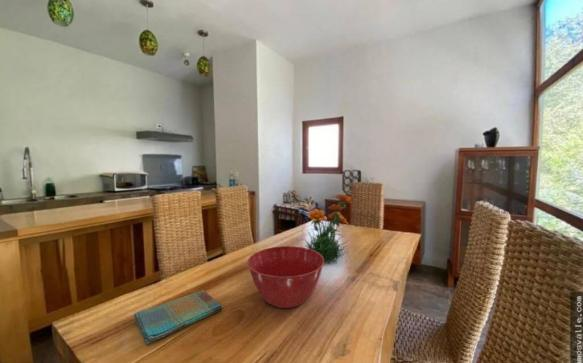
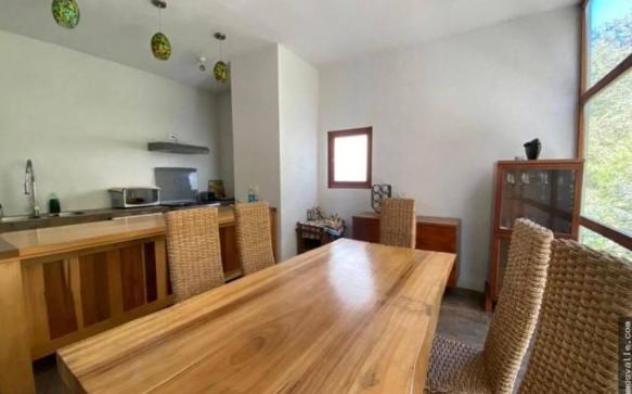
- dish towel (179, 311)
- flower plant (324, 225)
- mixing bowl (286, 278)
